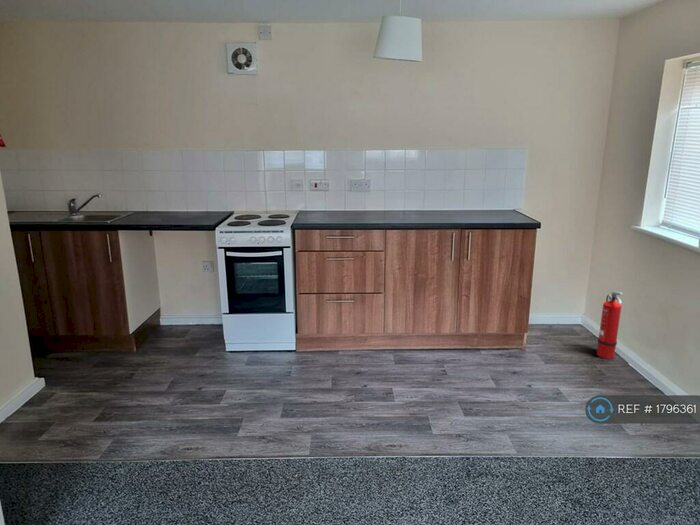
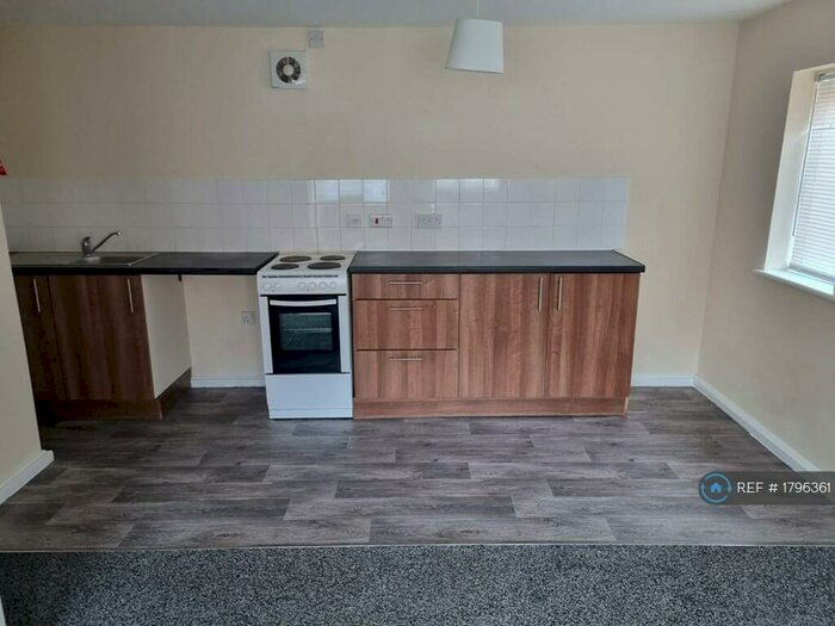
- fire extinguisher (610, 323)
